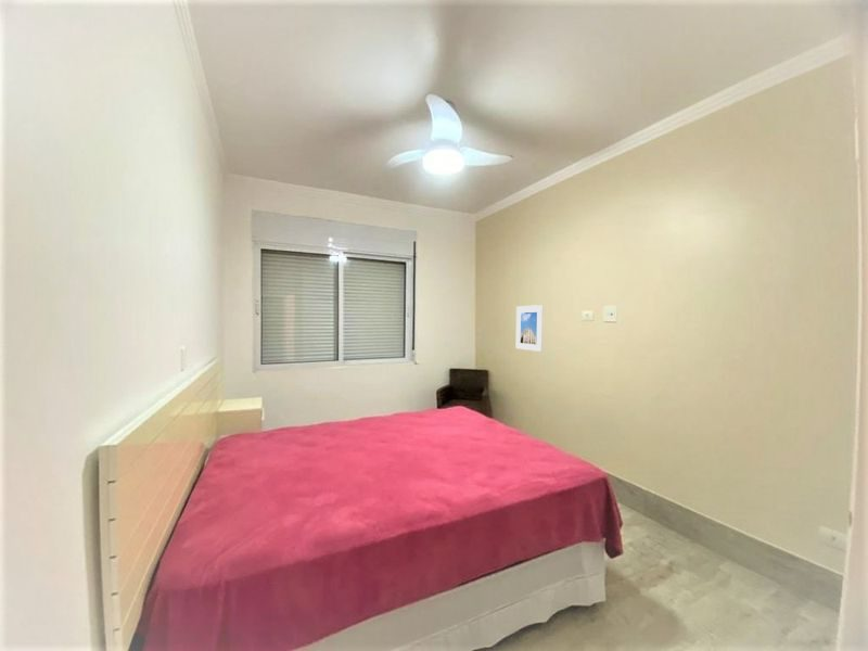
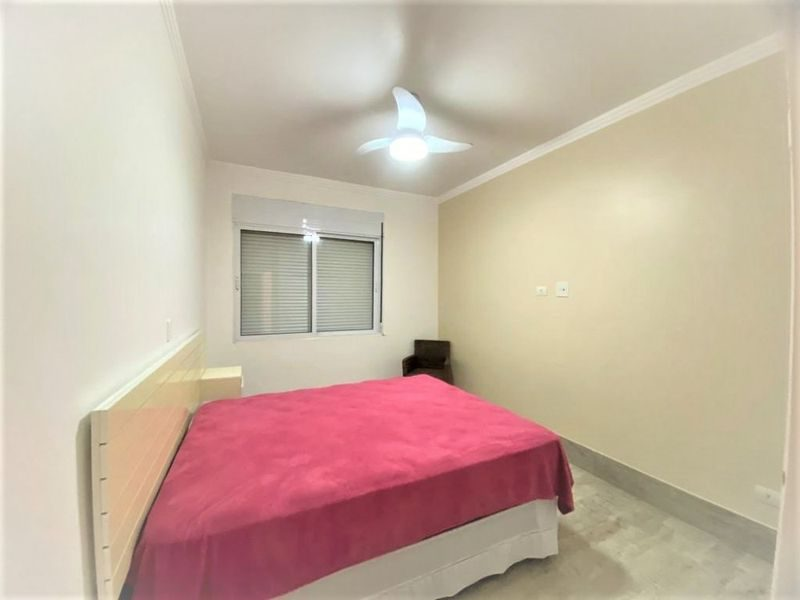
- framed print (528, 328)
